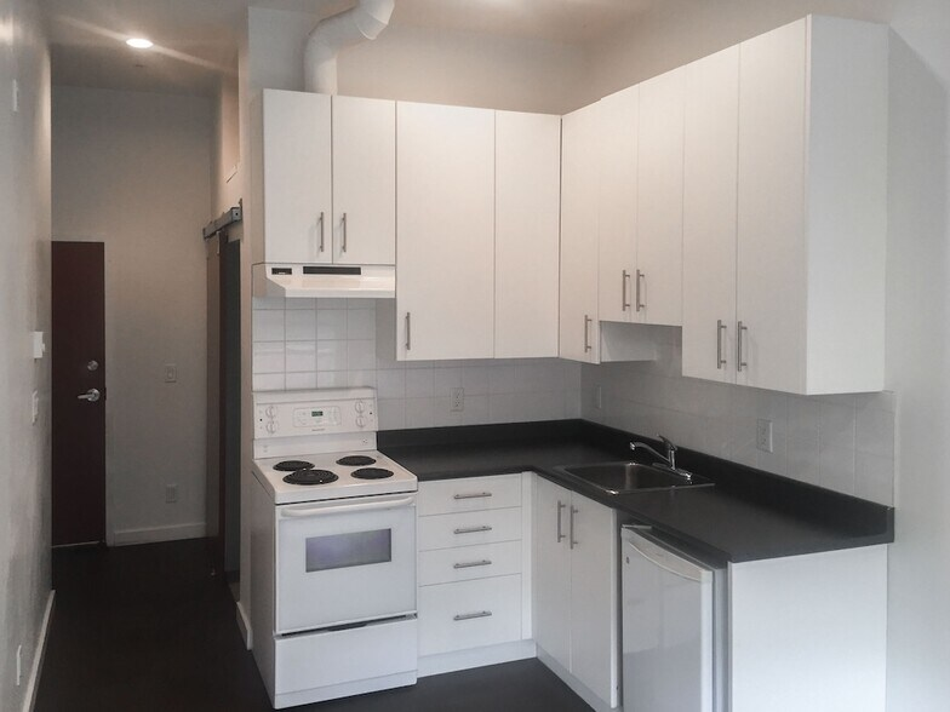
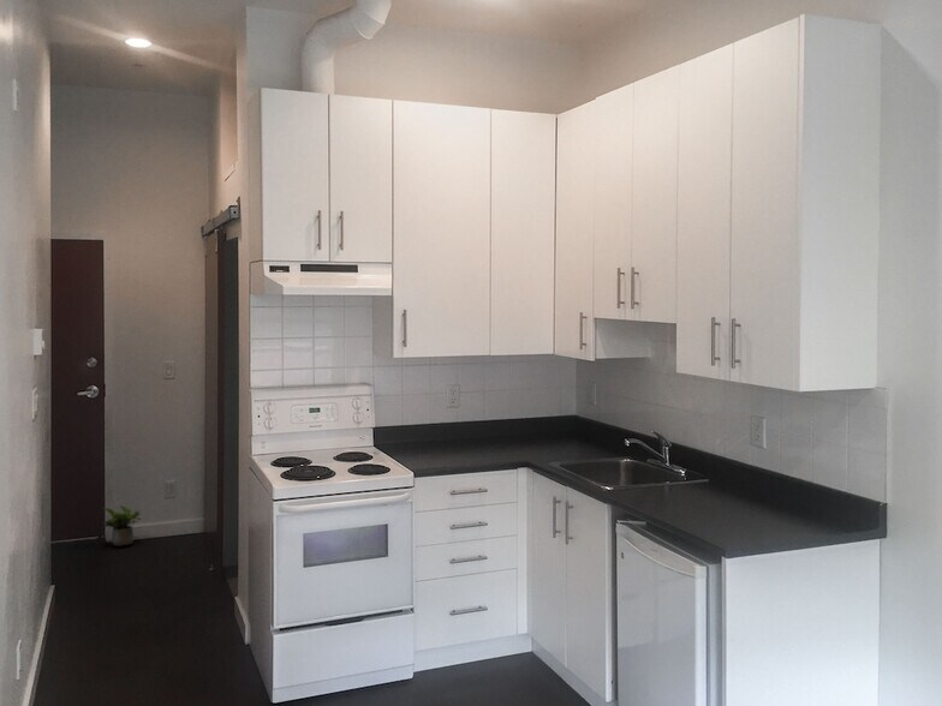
+ potted plant (121, 525)
